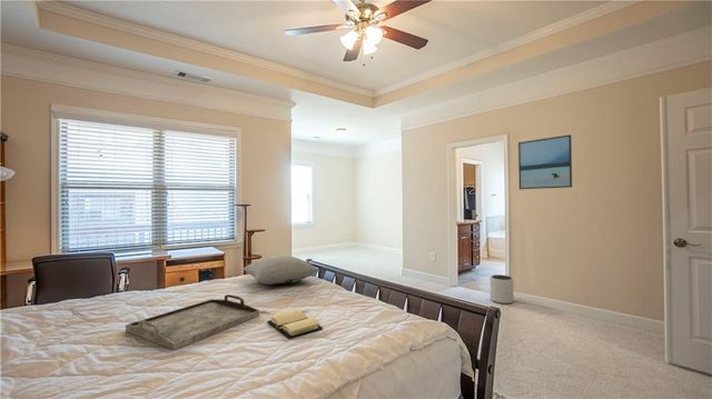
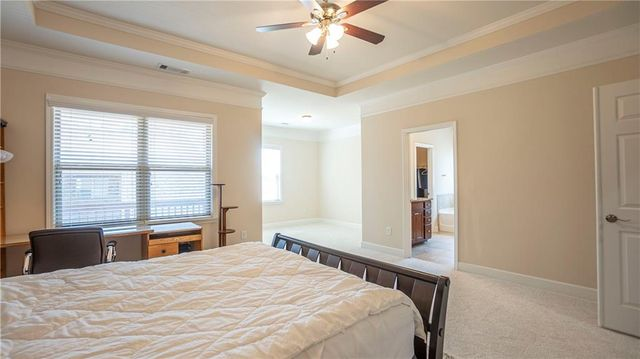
- serving tray (196, 315)
- book (293, 321)
- plant pot (501, 288)
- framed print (543, 163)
- pillow (279, 269)
